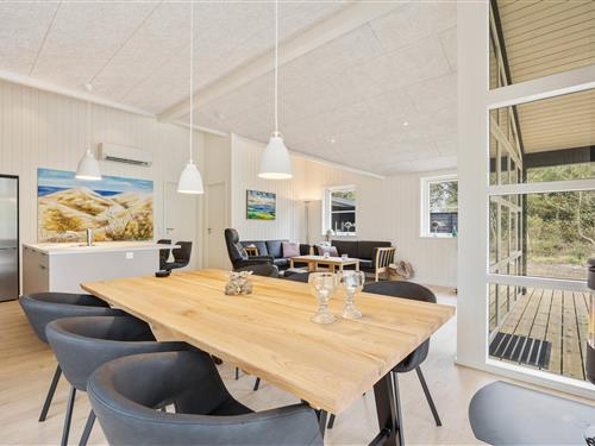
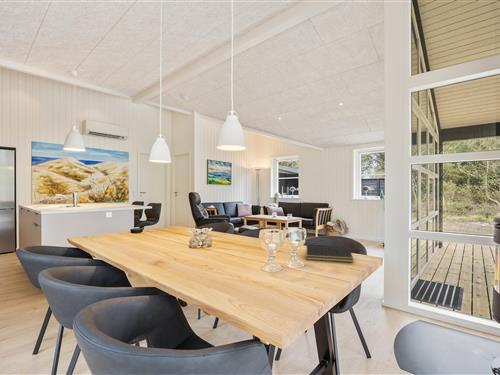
+ notepad (328, 252)
